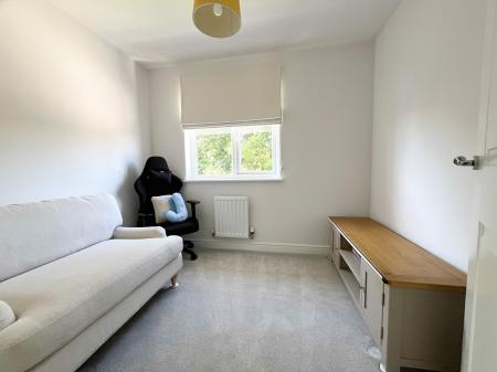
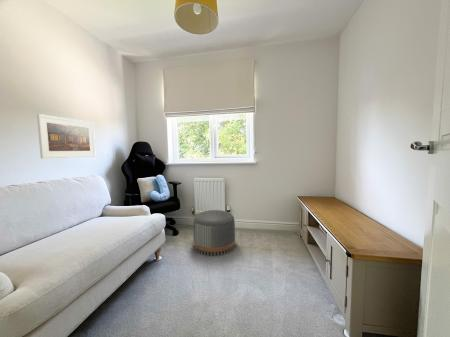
+ pouf (214, 229)
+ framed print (70, 138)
